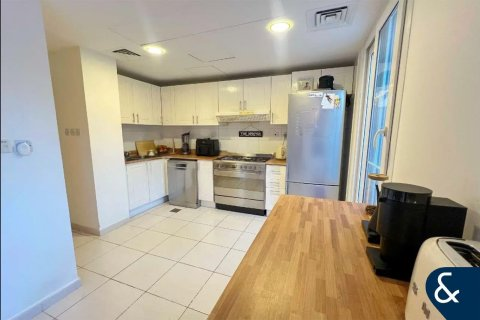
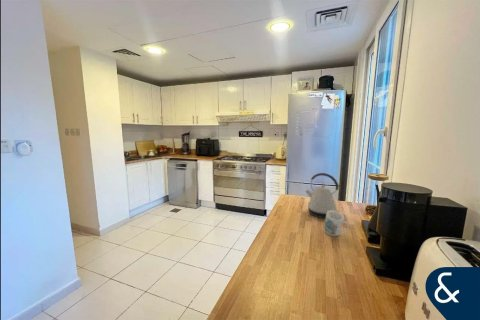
+ kettle (321, 193)
+ mug (336, 223)
